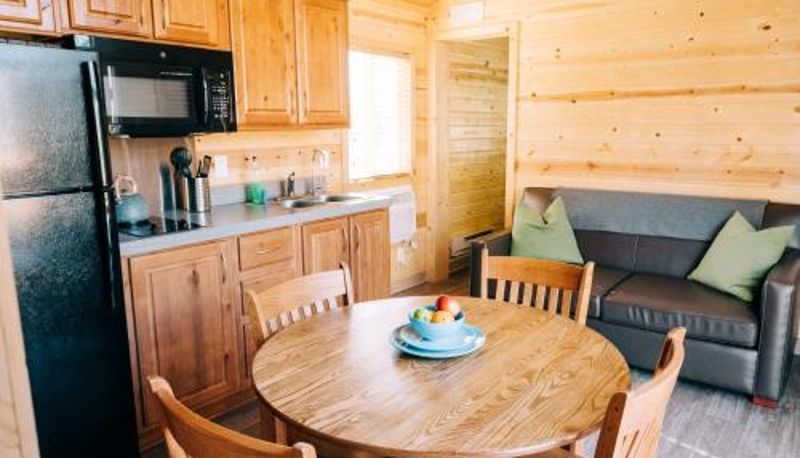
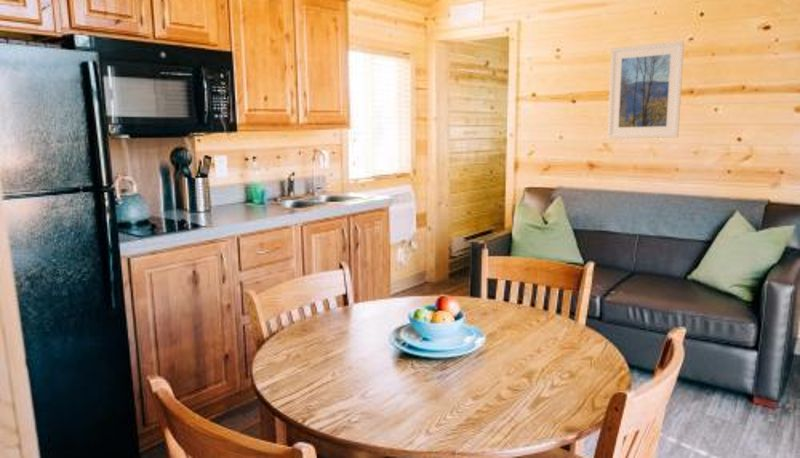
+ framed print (643, 92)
